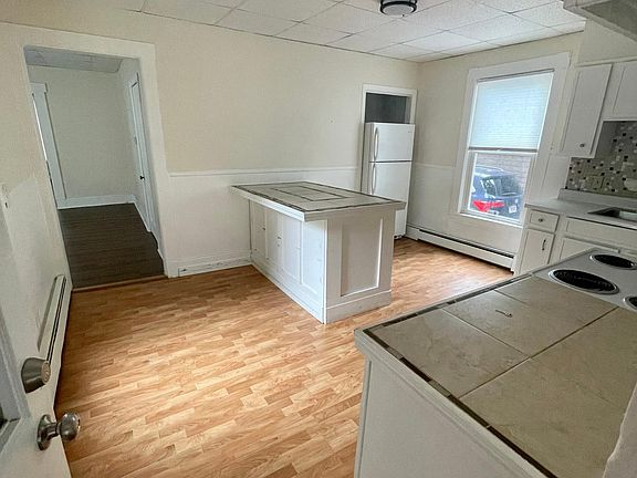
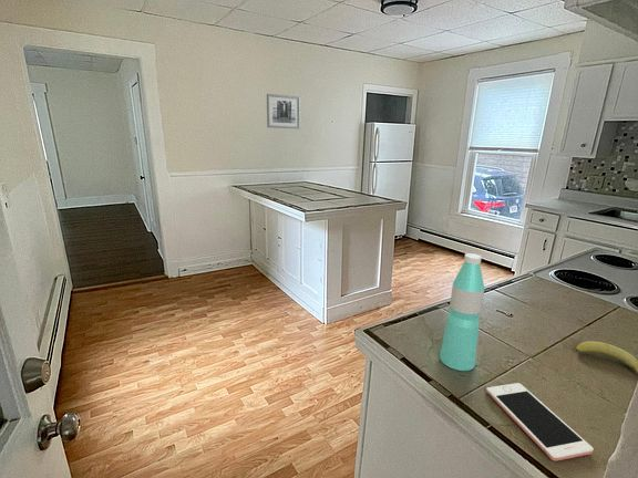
+ cell phone (534, 416)
+ water bottle (464, 310)
+ wall art (284, 112)
+ fruit (610, 355)
